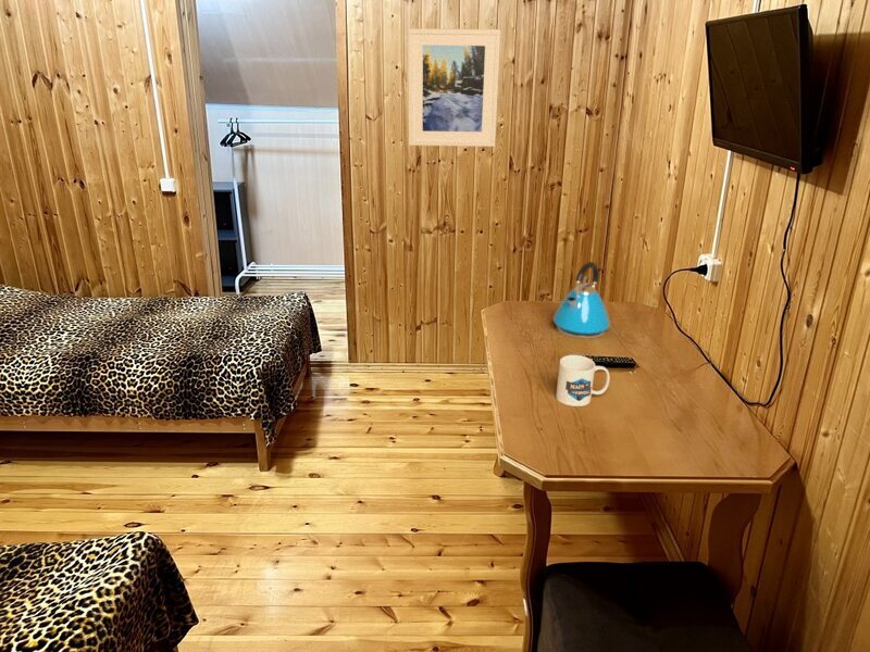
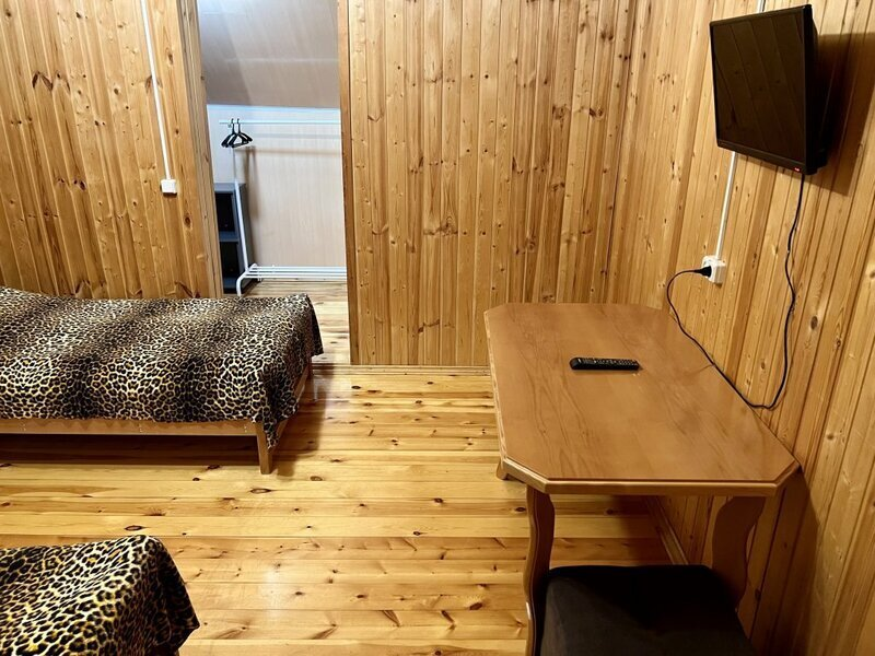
- mug (581, 380)
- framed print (452, 89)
- kettle (585, 296)
